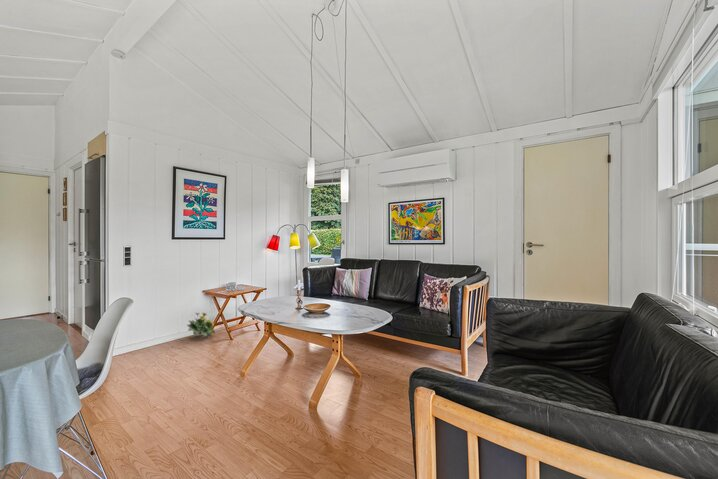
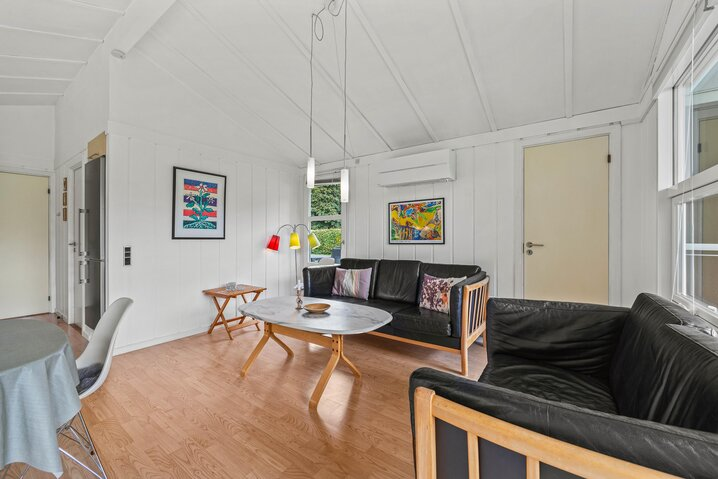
- flowering plant (199, 325)
